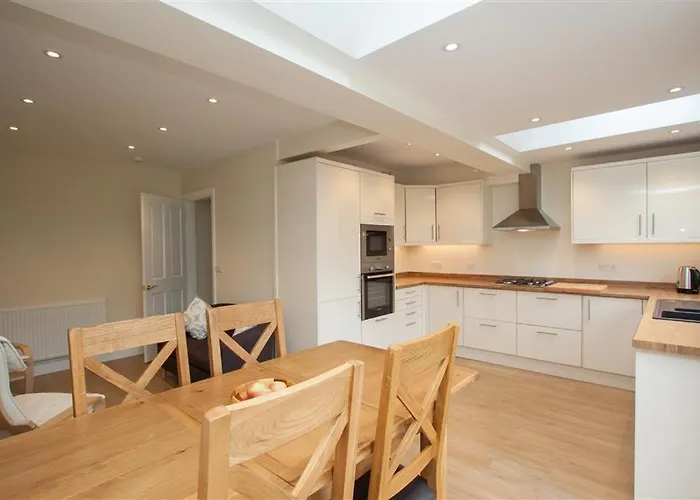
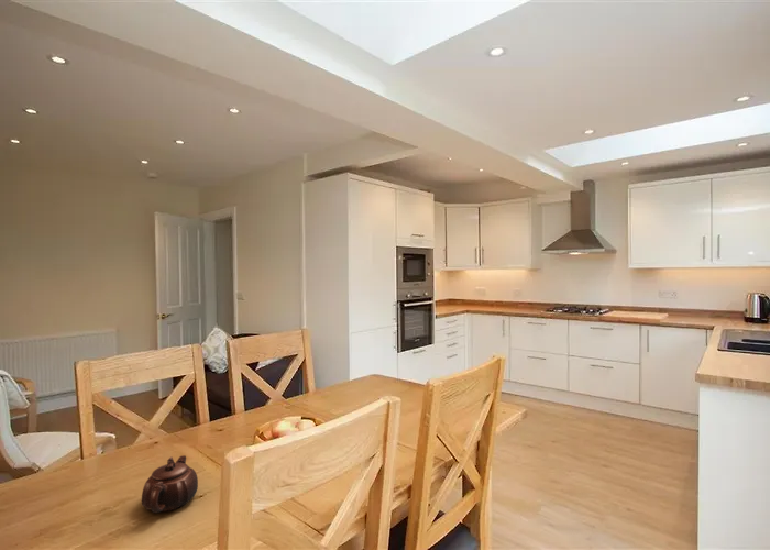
+ teapot (169, 481)
